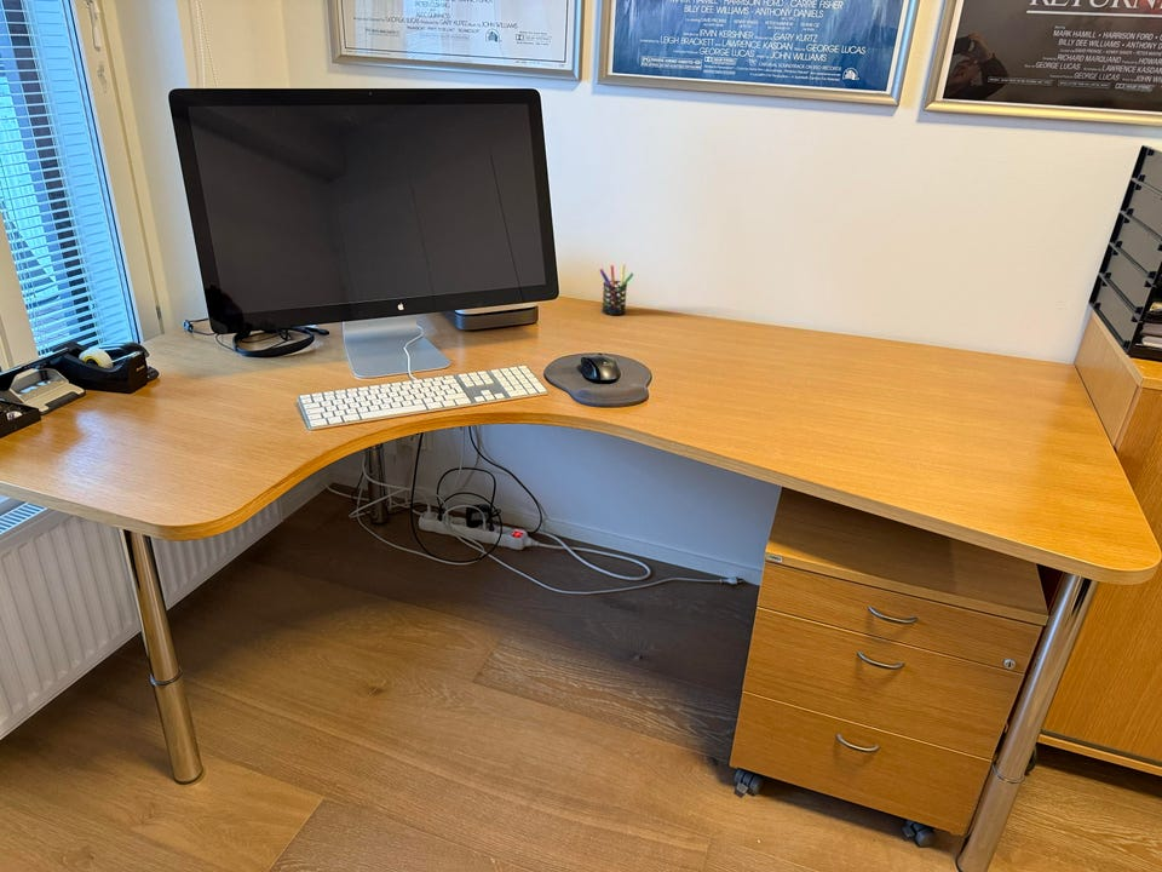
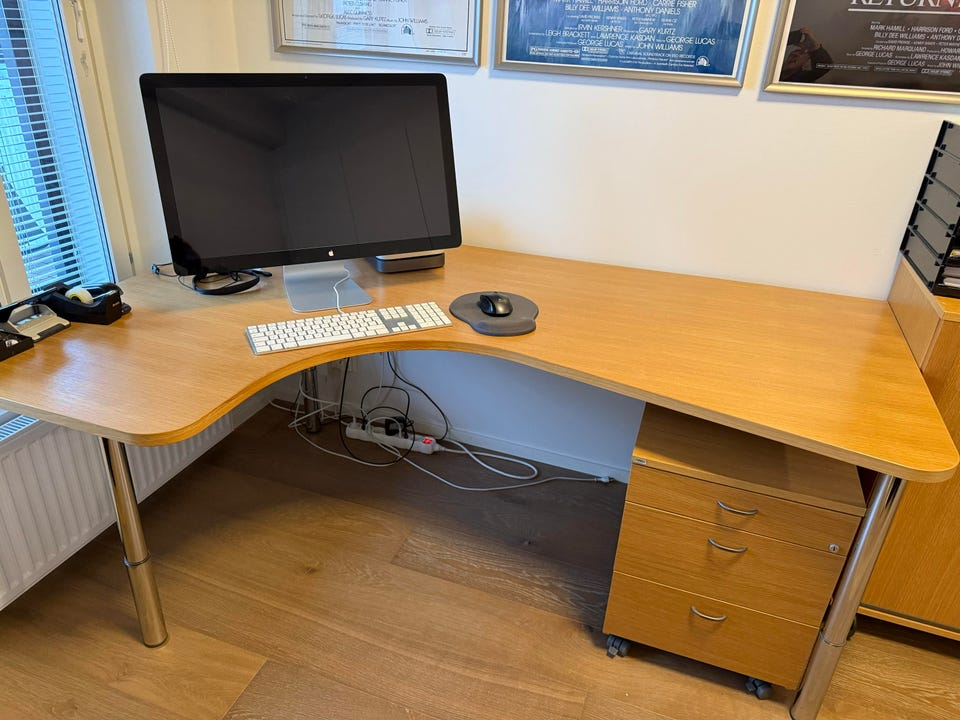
- pen holder (616, 288)
